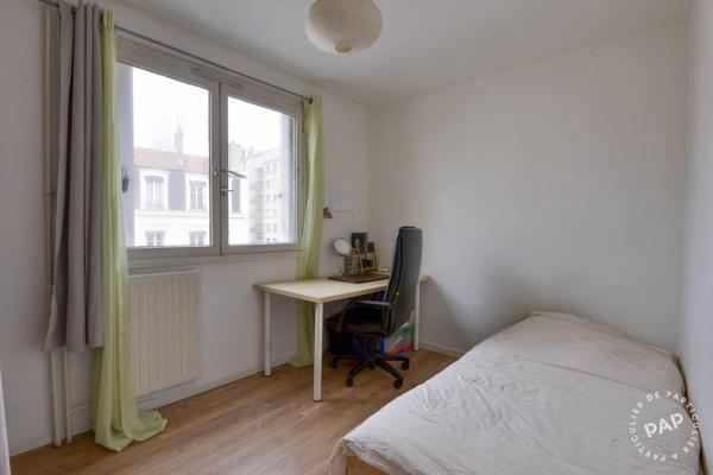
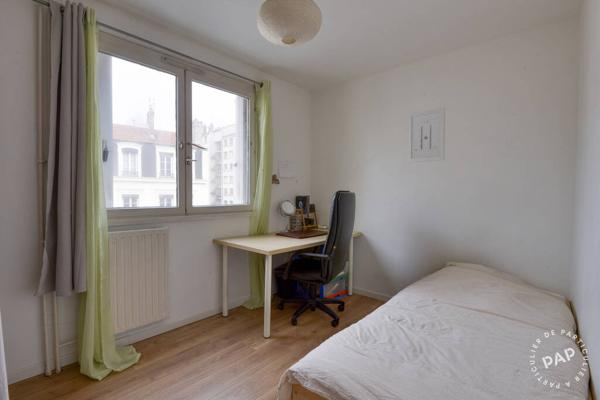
+ wall art (425, 136)
